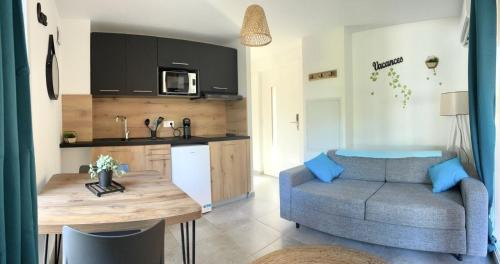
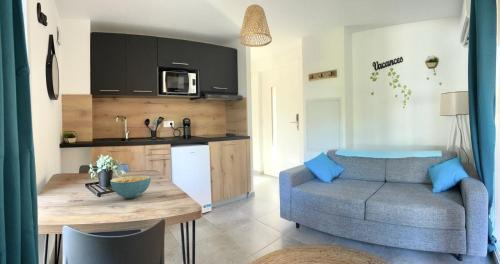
+ cereal bowl (131, 187)
